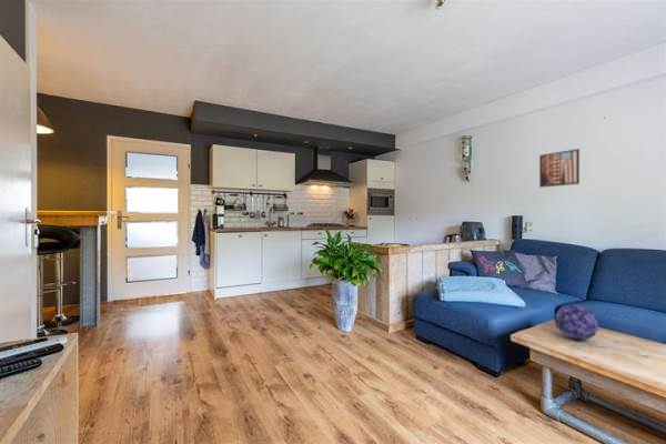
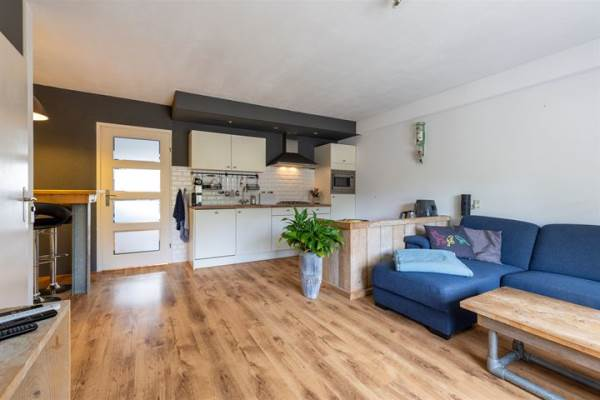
- decorative ball (575, 322)
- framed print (558, 169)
